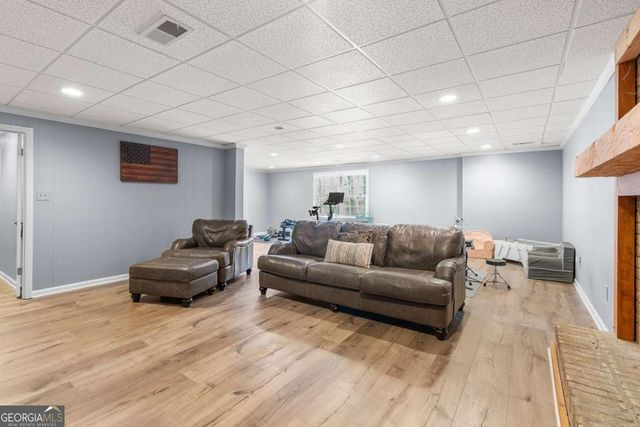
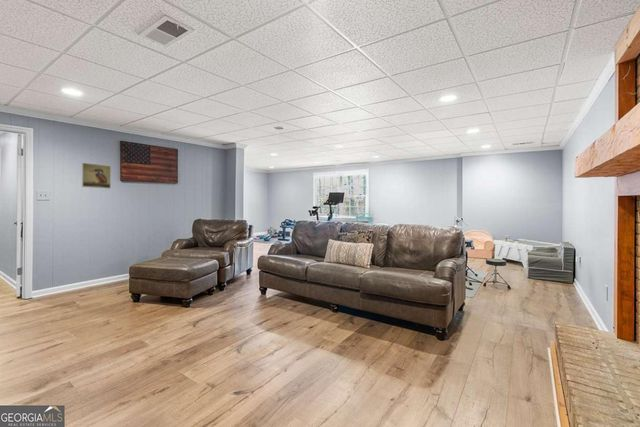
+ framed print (96, 176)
